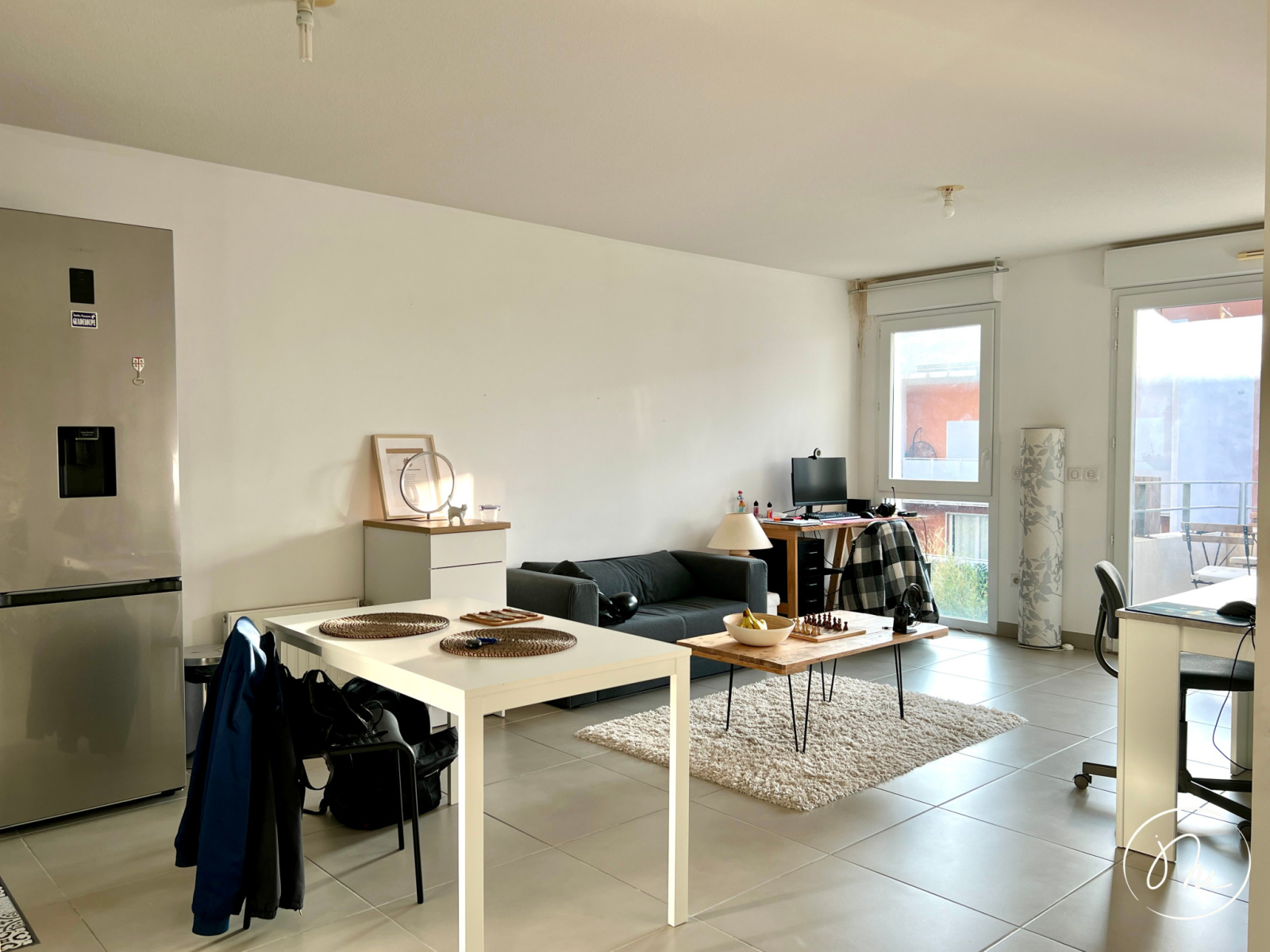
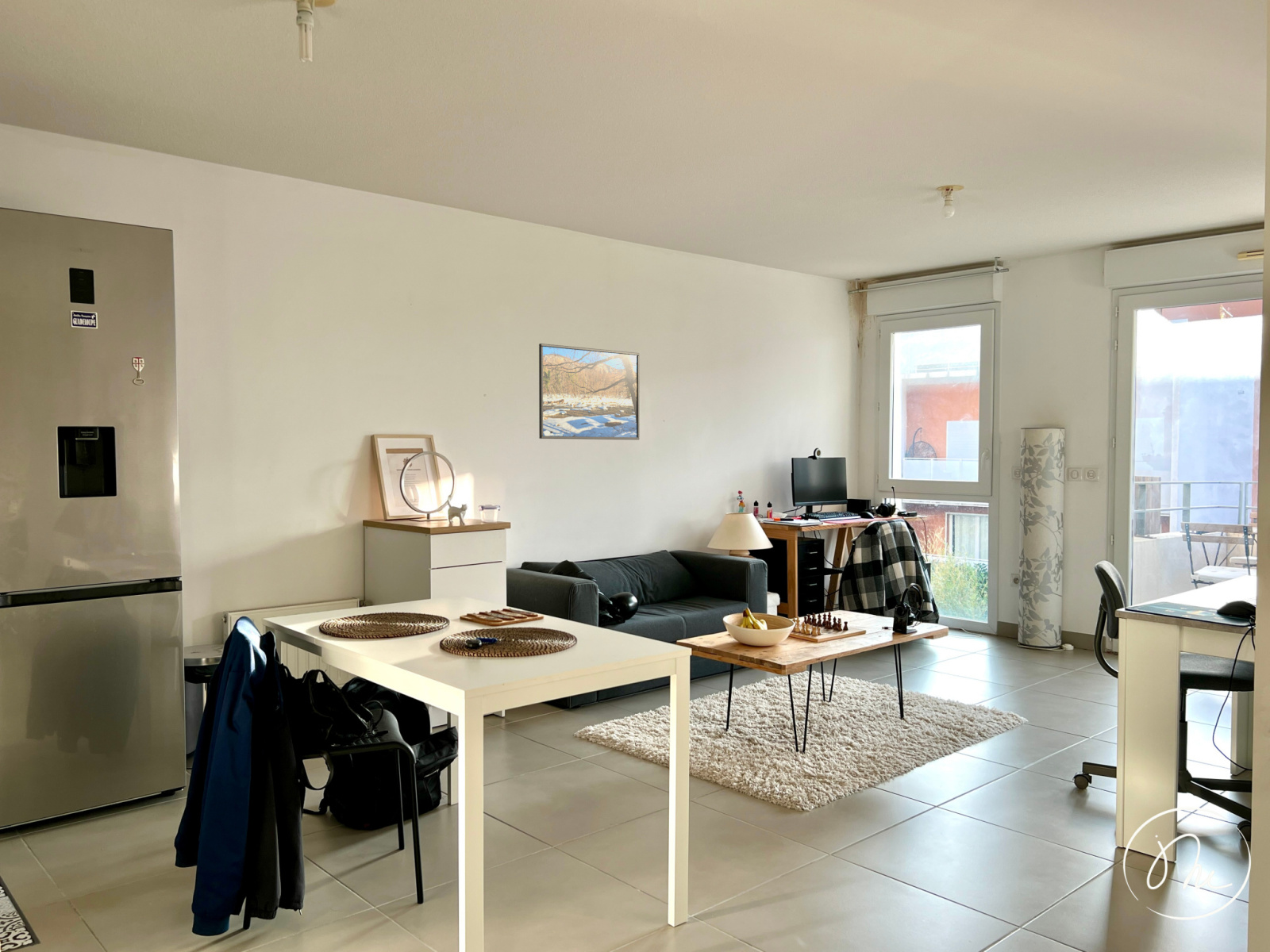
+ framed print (591, 393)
